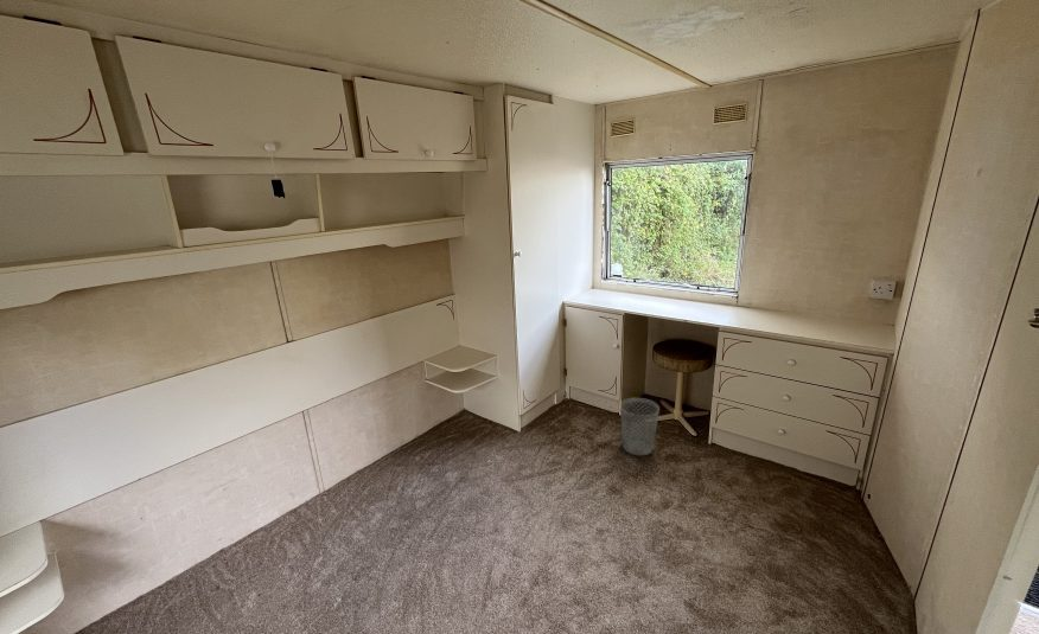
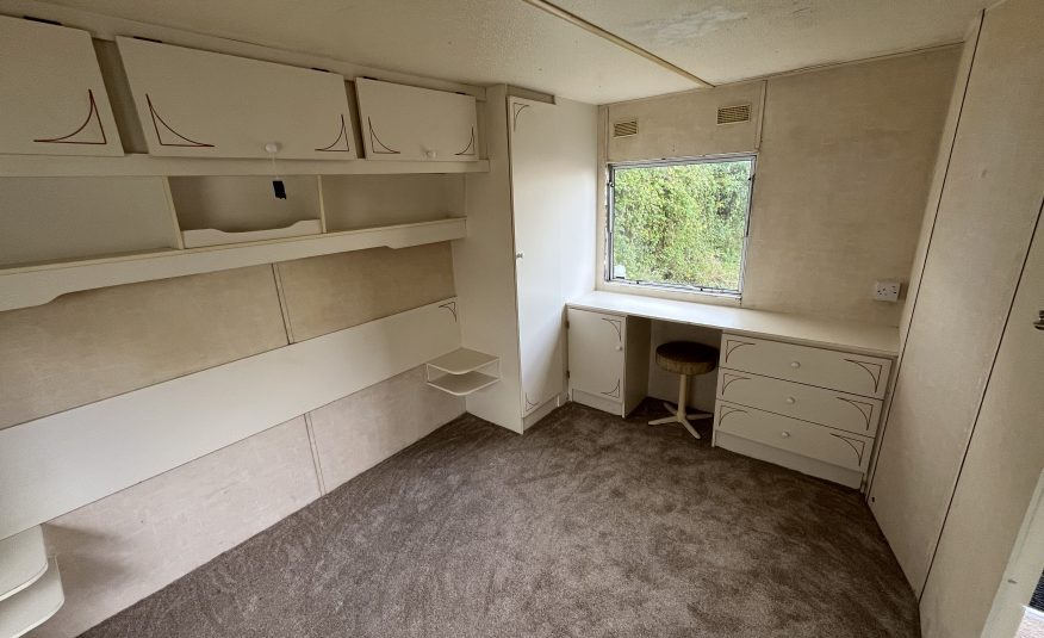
- wastebasket (638, 425)
